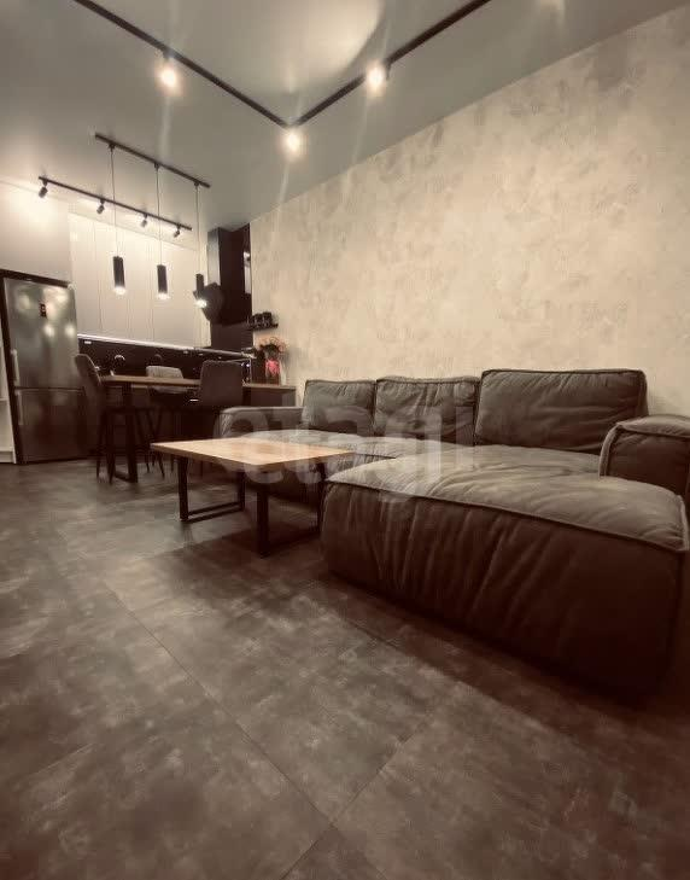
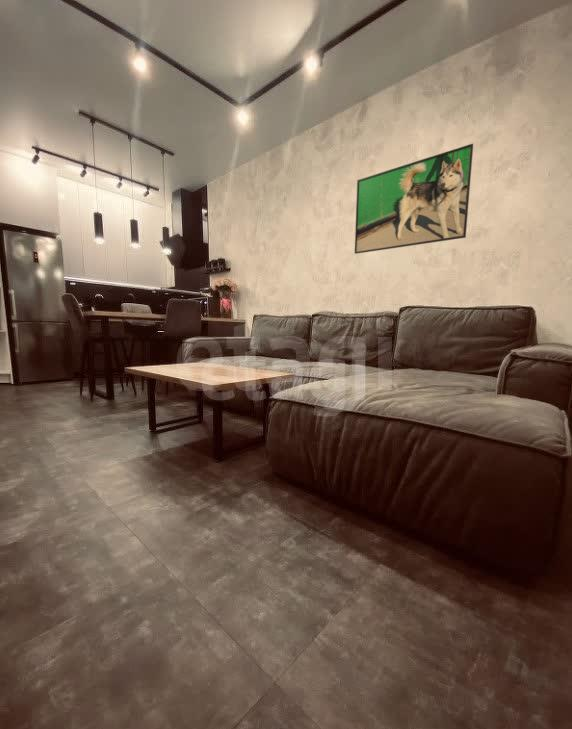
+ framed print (406, 206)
